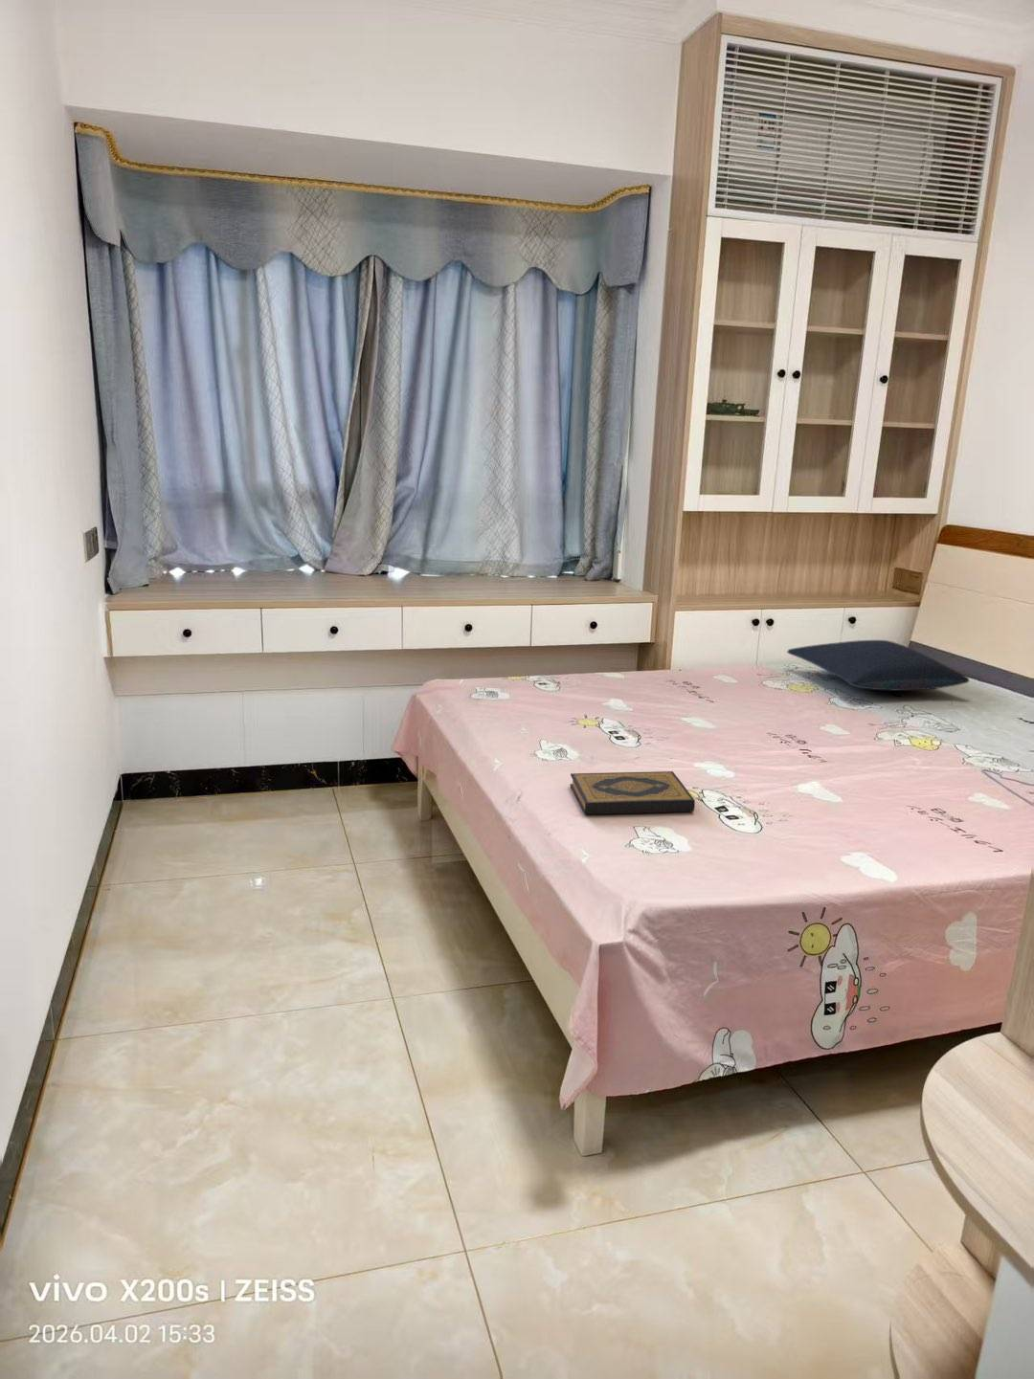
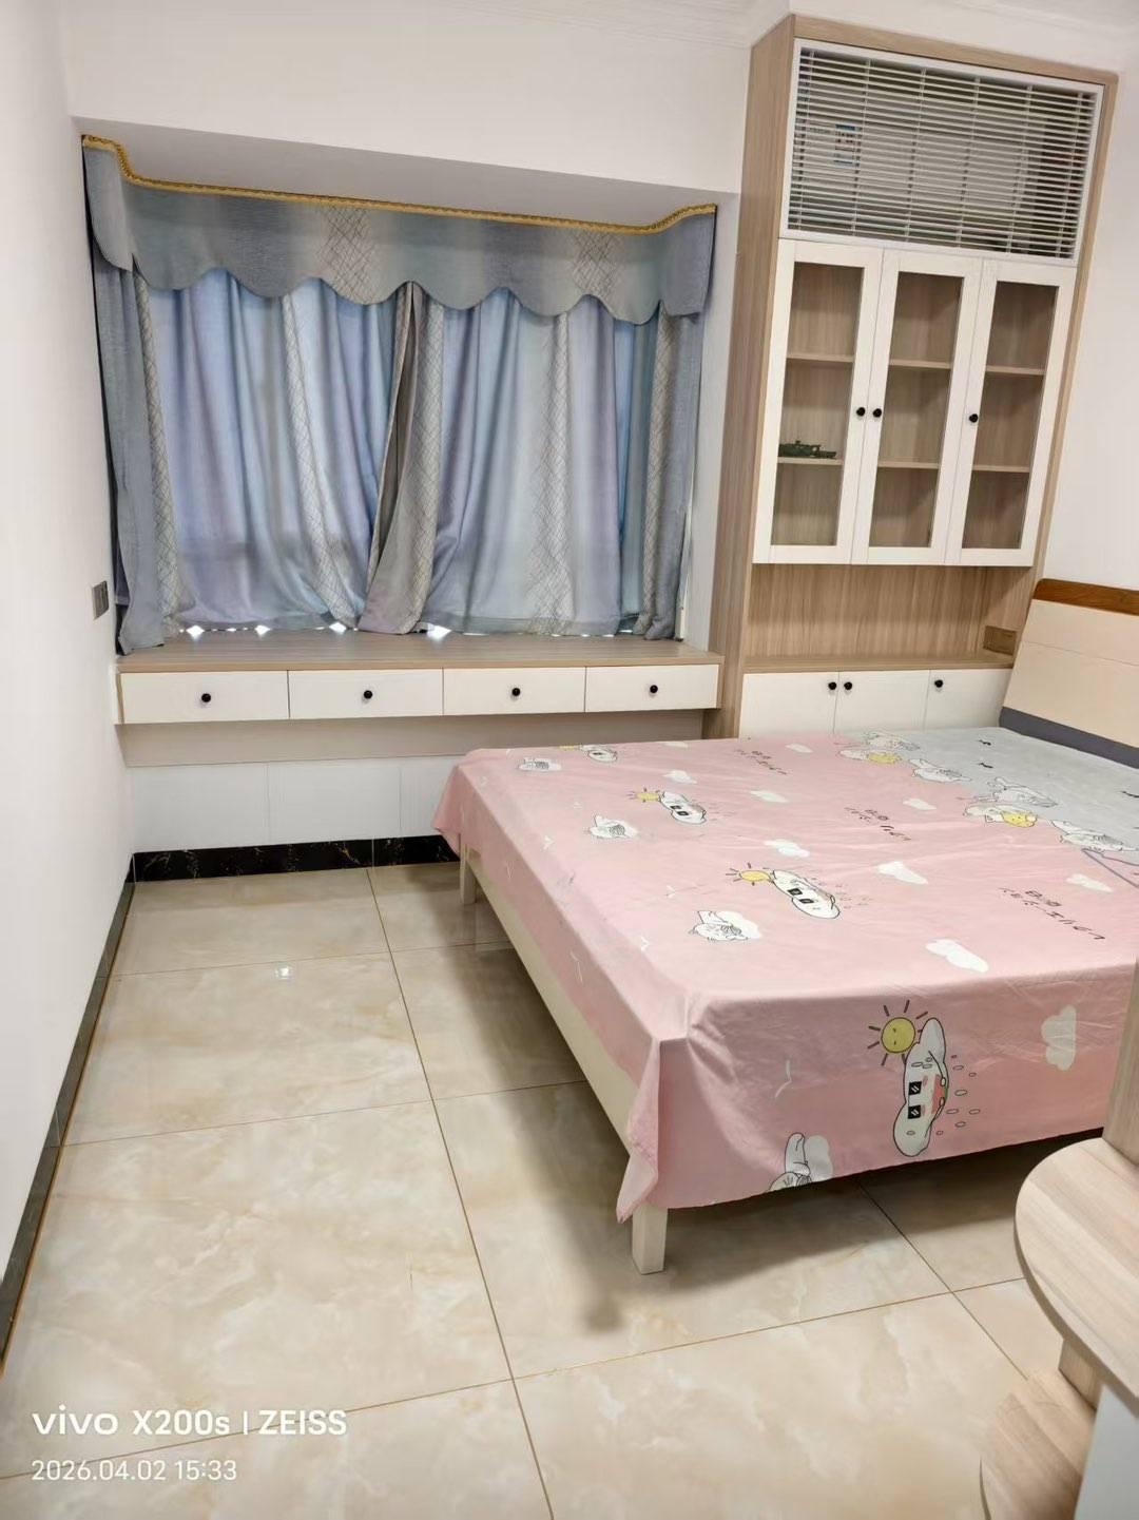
- pillow (874, 665)
- hardback book (630, 793)
